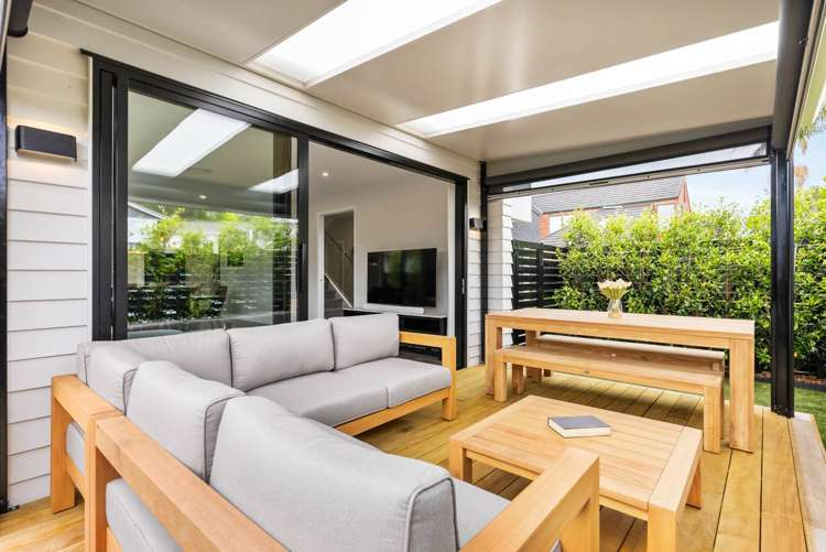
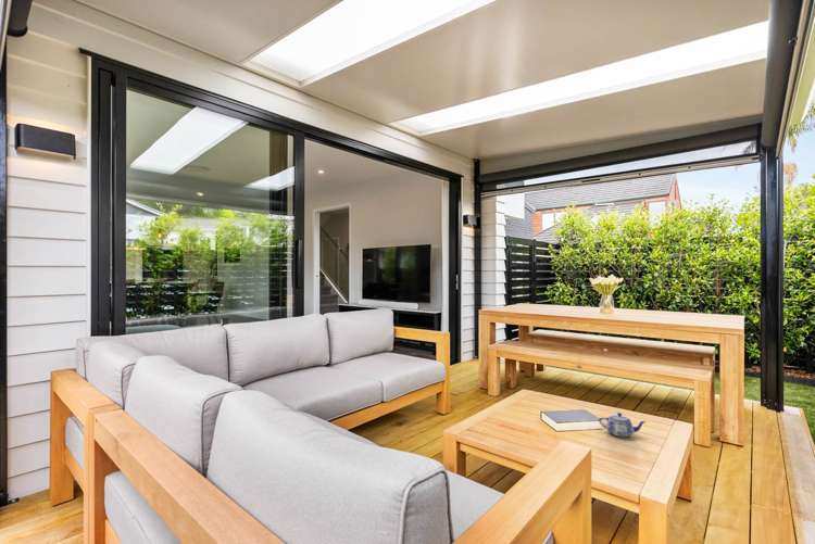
+ teapot (622, 423)
